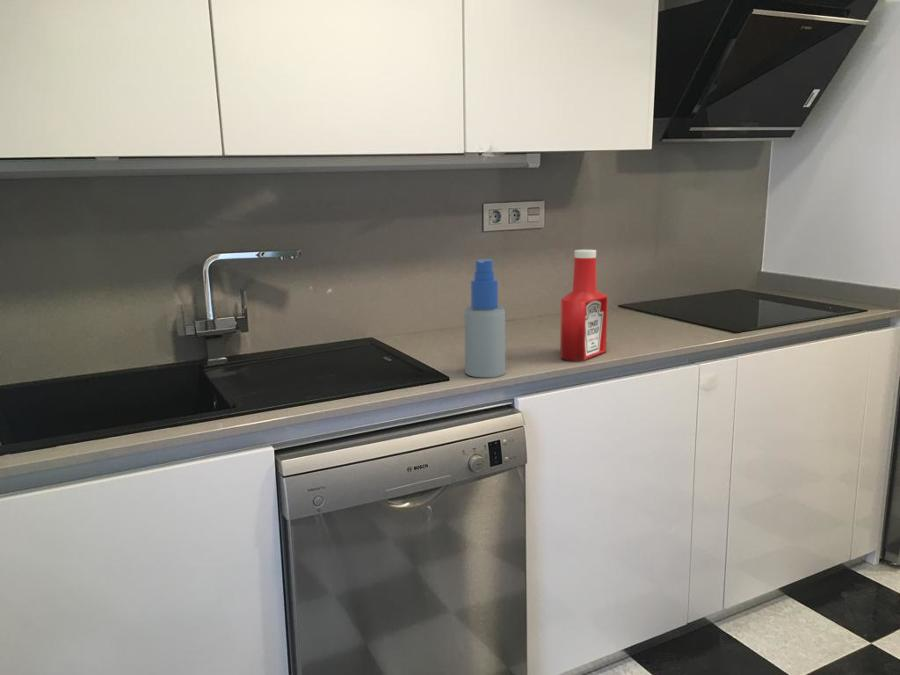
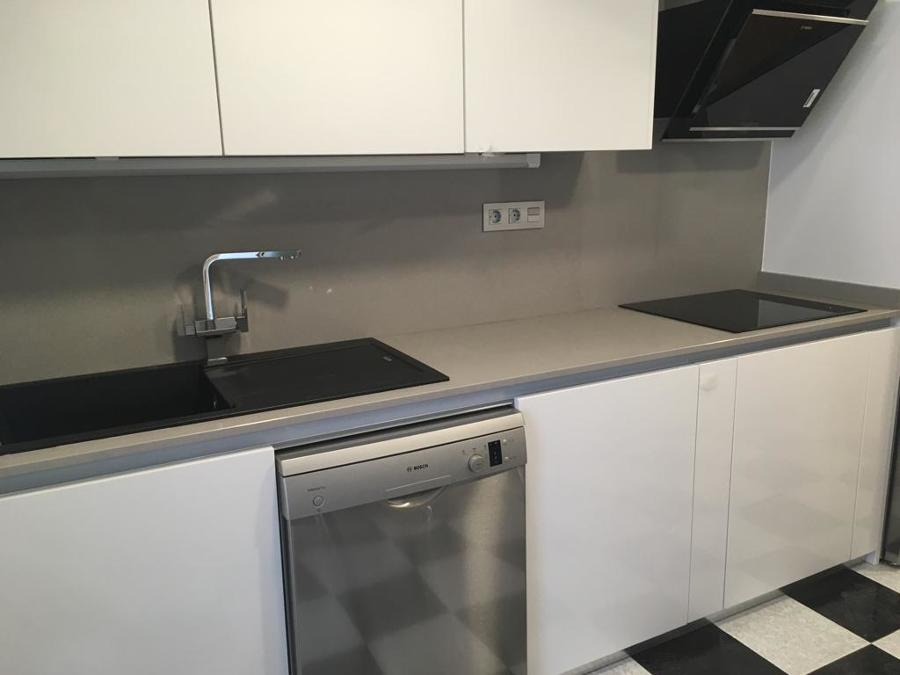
- spray bottle (484, 316)
- soap bottle (584, 303)
